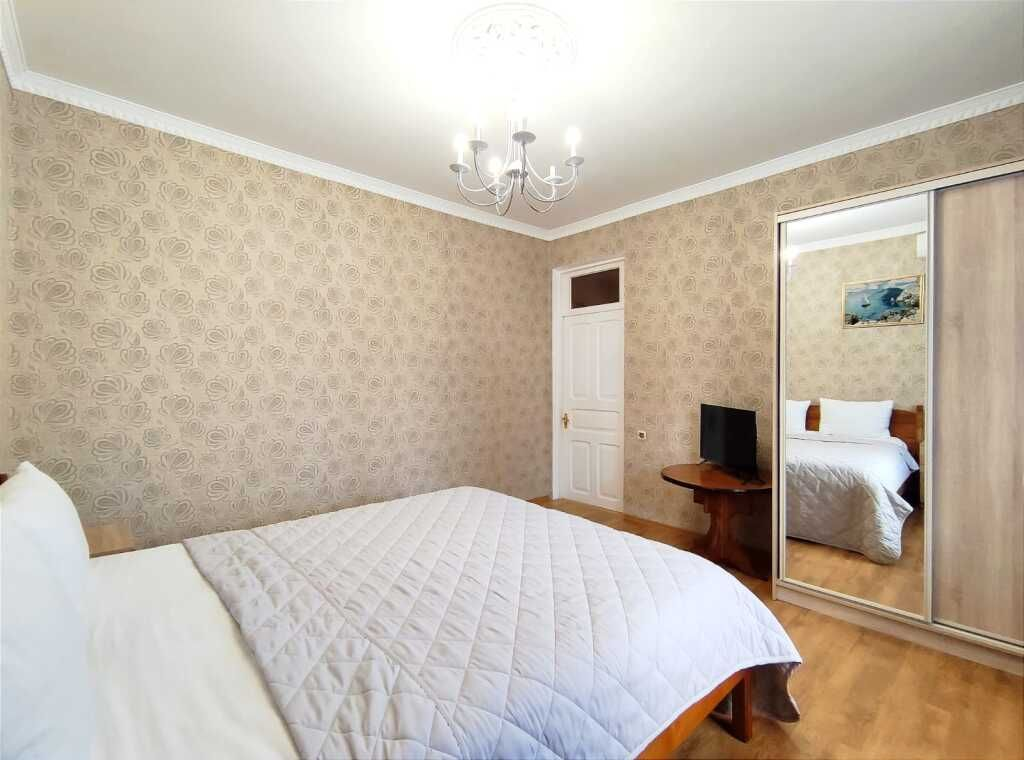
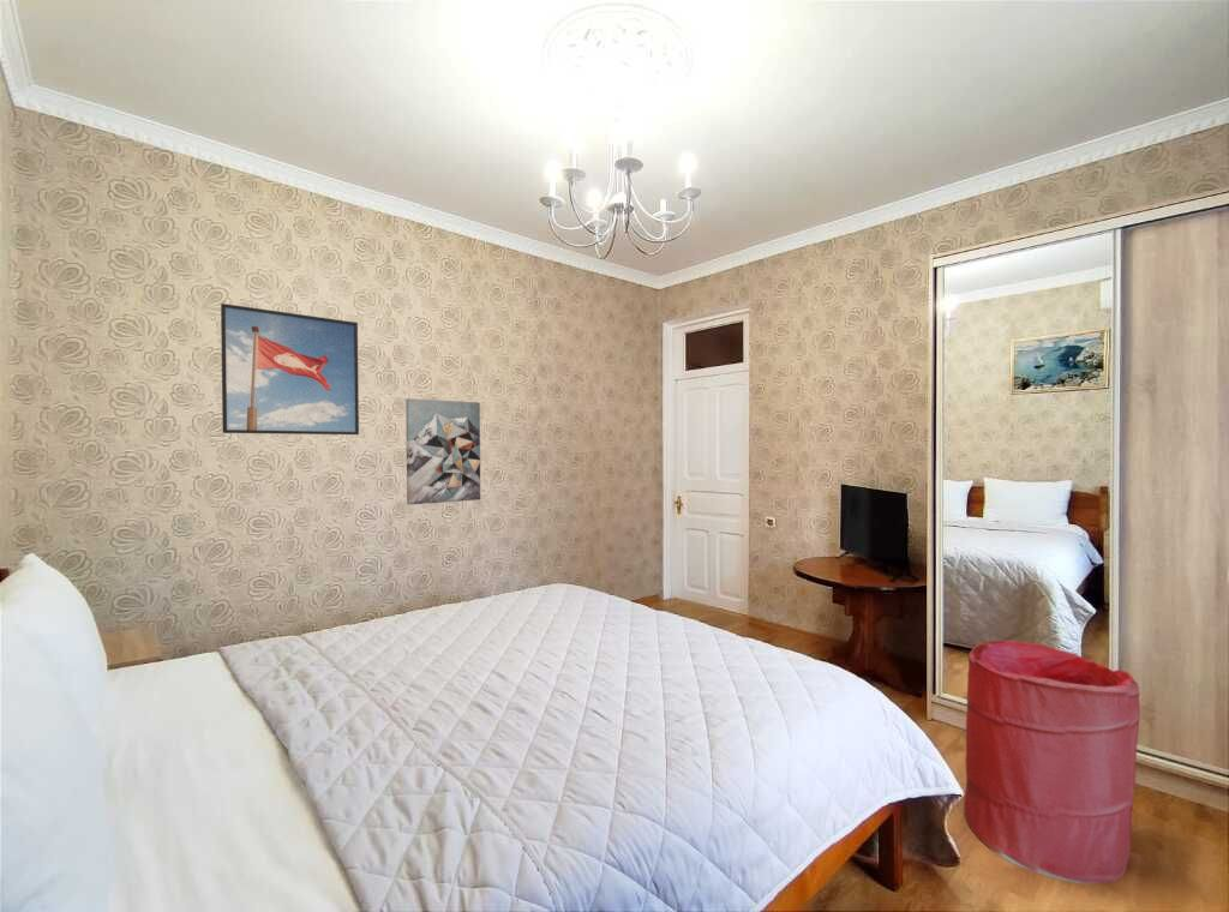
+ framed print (294, 373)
+ wall art (444, 451)
+ laundry hamper (1045, 746)
